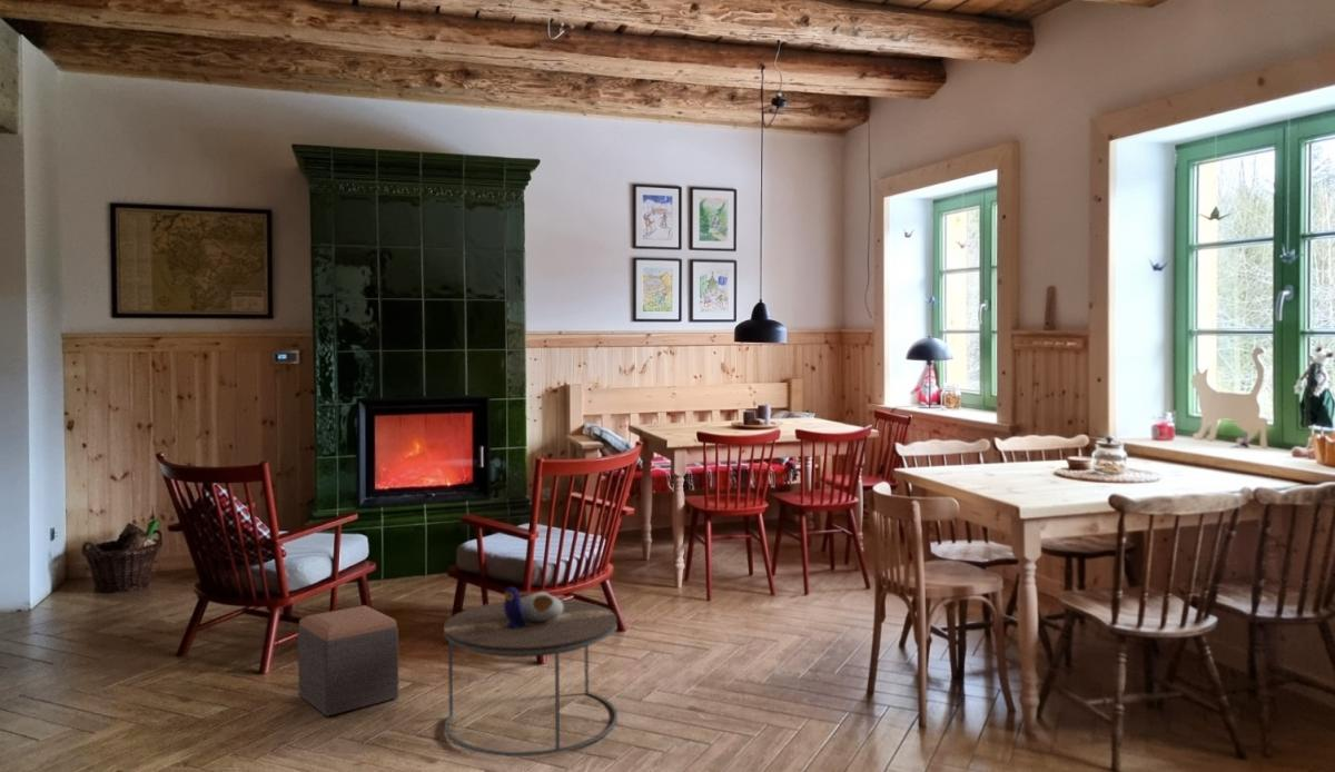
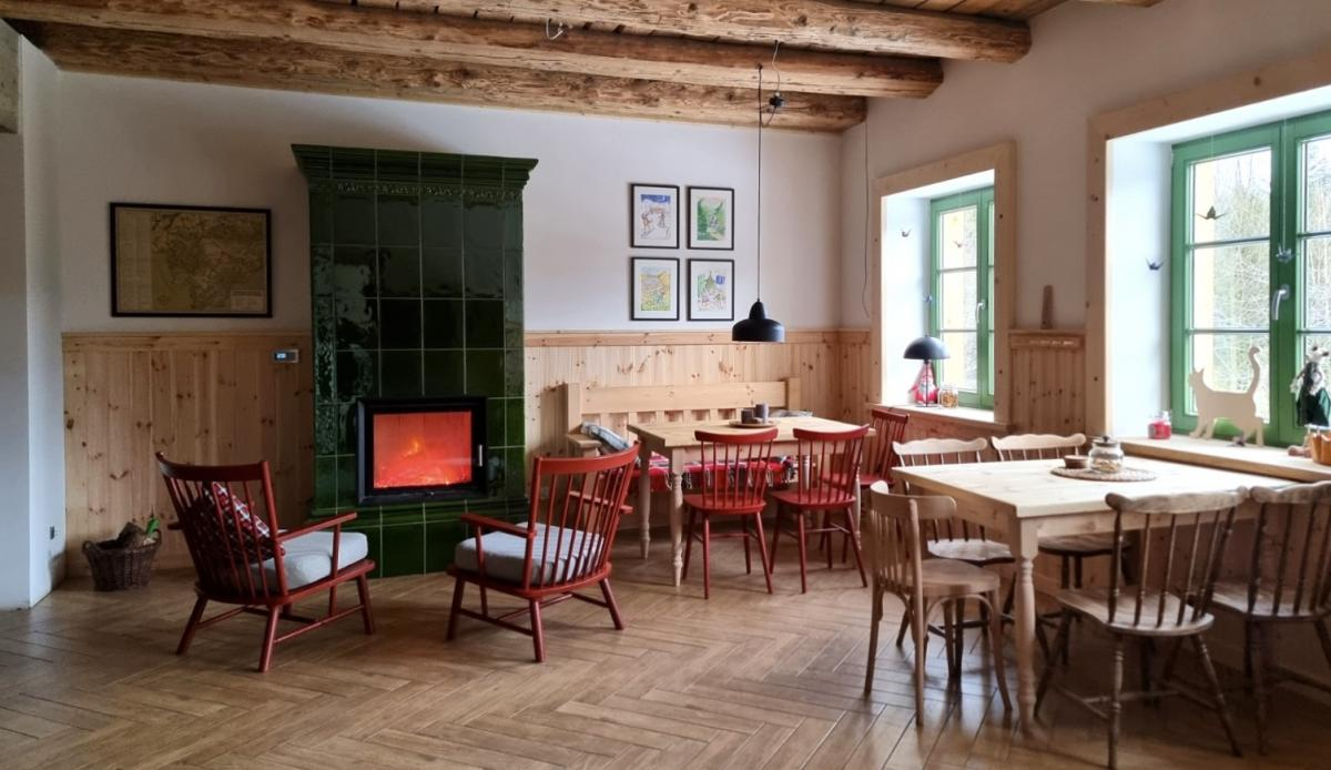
- footstool (347, 656)
- side table (531, 651)
